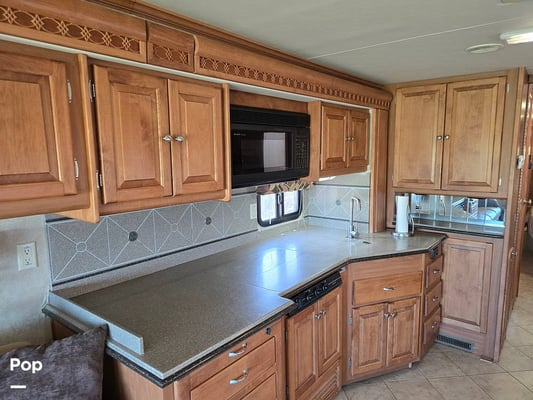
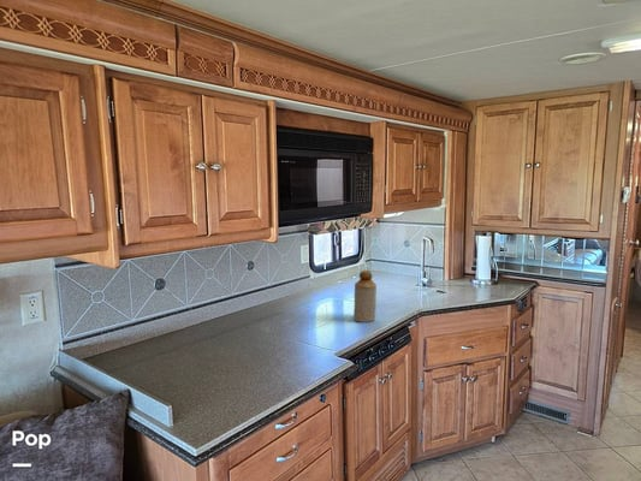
+ bottle (364, 295)
